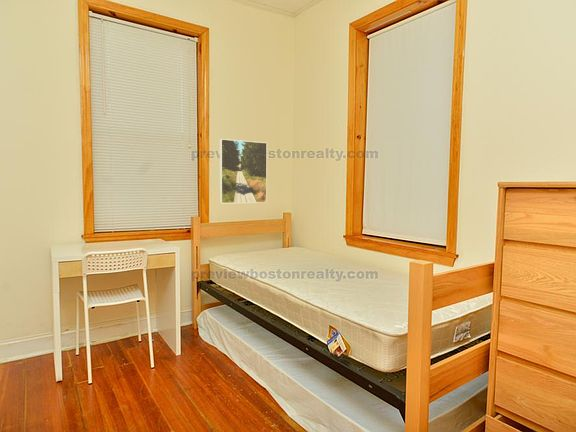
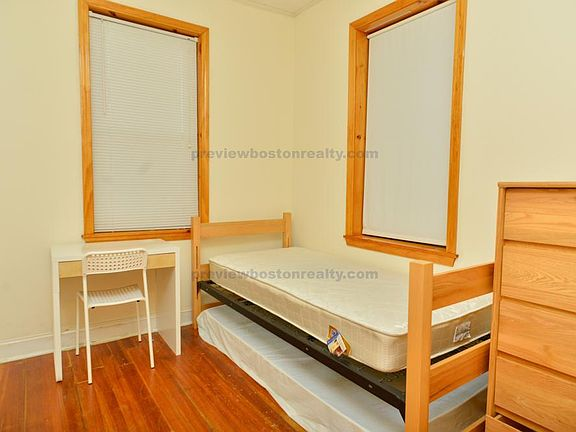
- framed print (244, 172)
